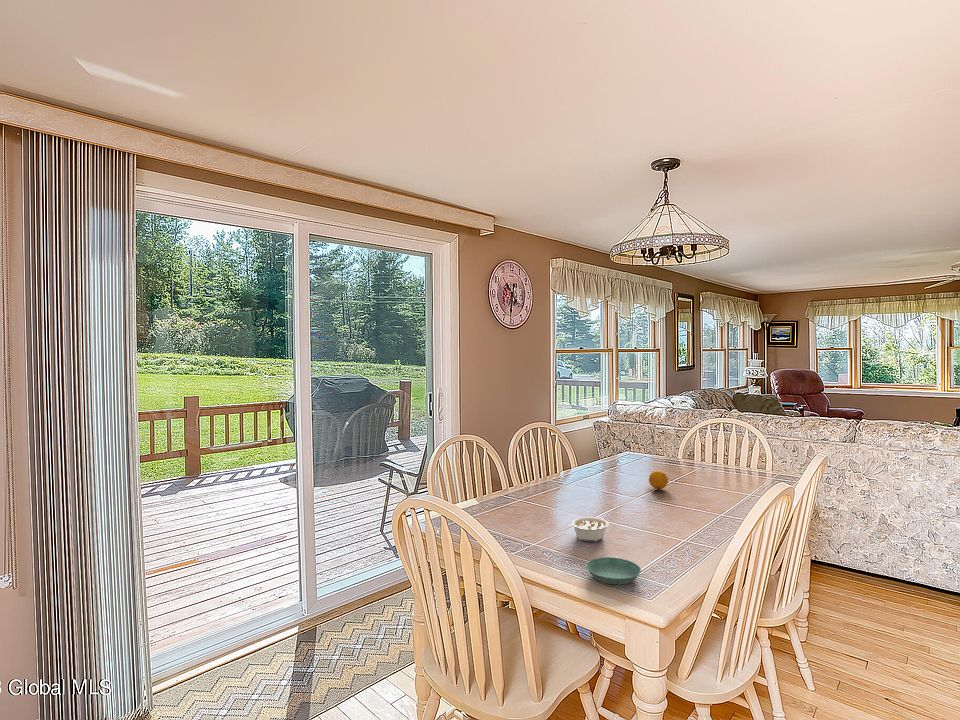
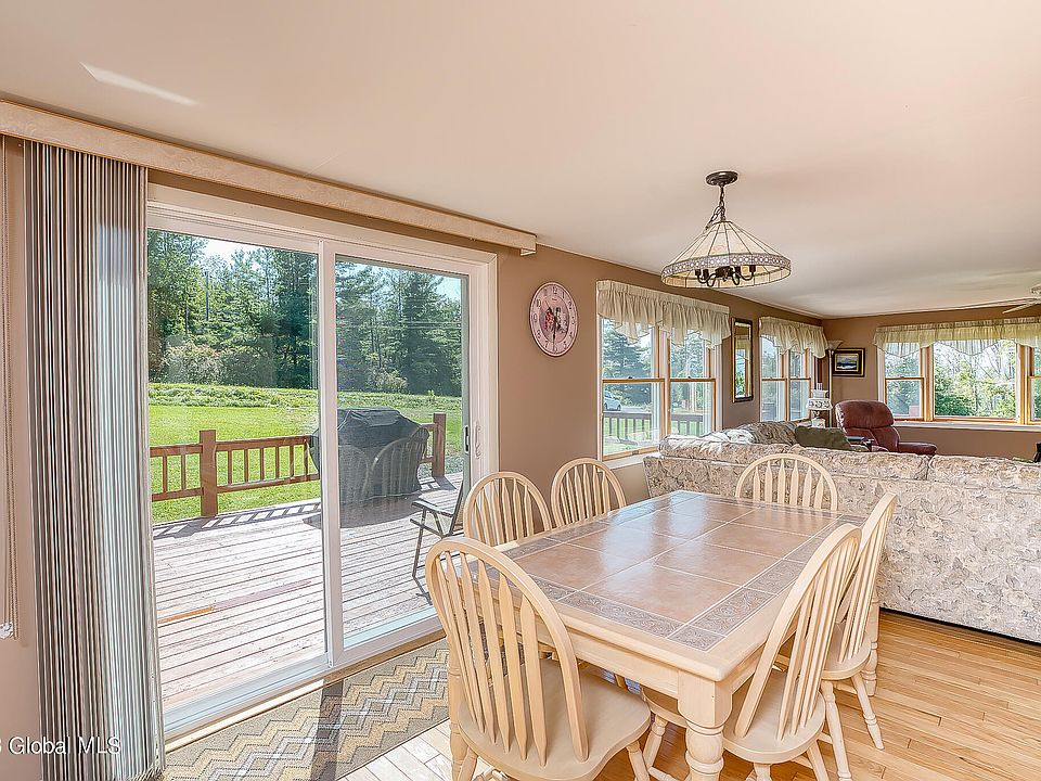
- fruit (658, 479)
- saucer (613, 571)
- legume (589, 529)
